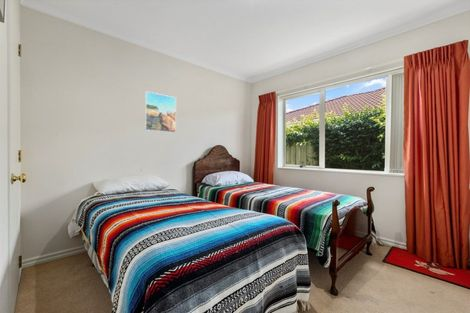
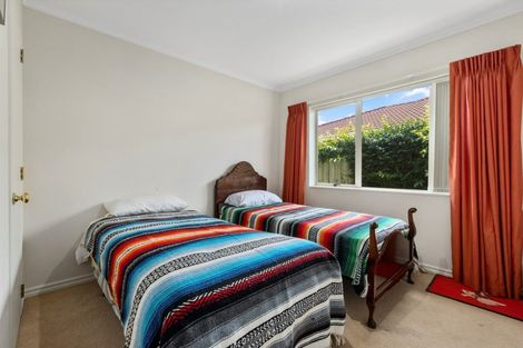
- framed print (161, 113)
